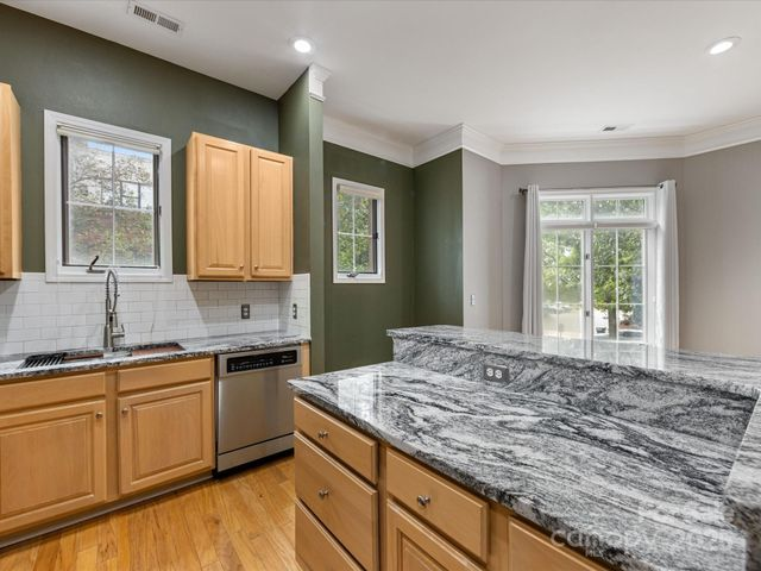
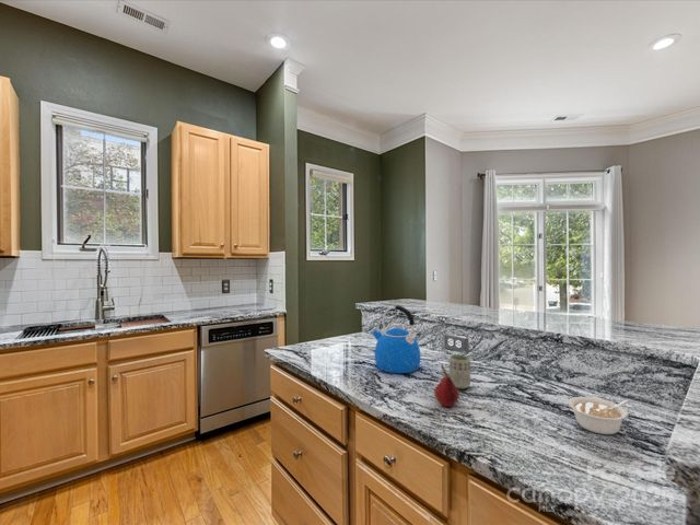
+ fruit (446, 385)
+ legume (597, 413)
+ kettle (393, 335)
+ cup (459, 371)
